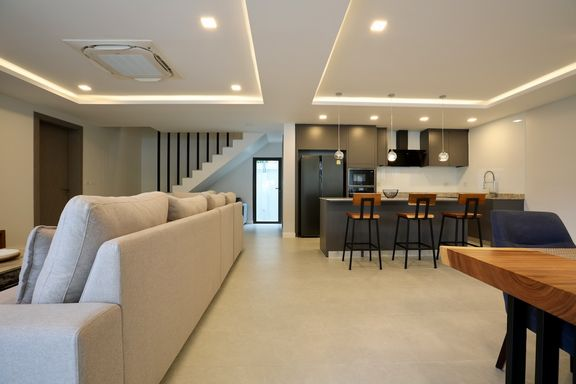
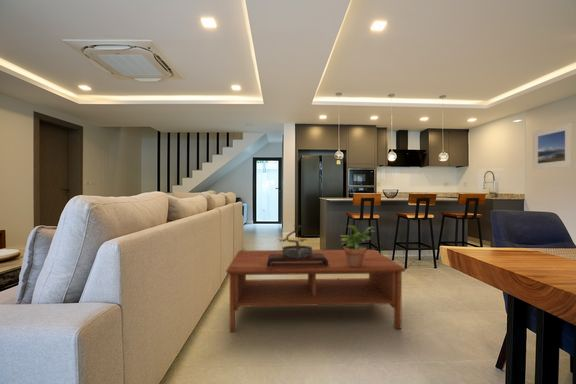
+ coffee table (311, 285)
+ potted plant (356, 243)
+ bonsai tree (297, 243)
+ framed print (551, 147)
